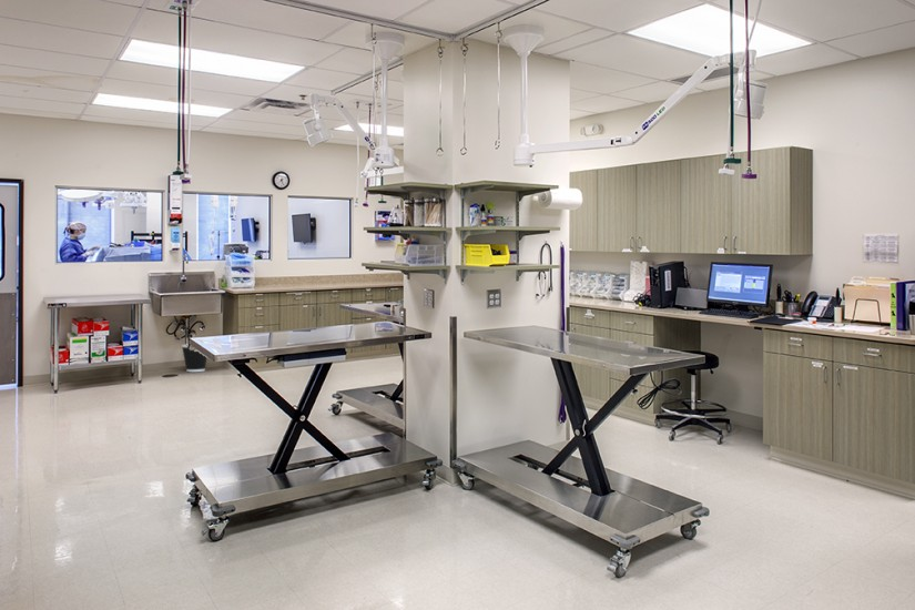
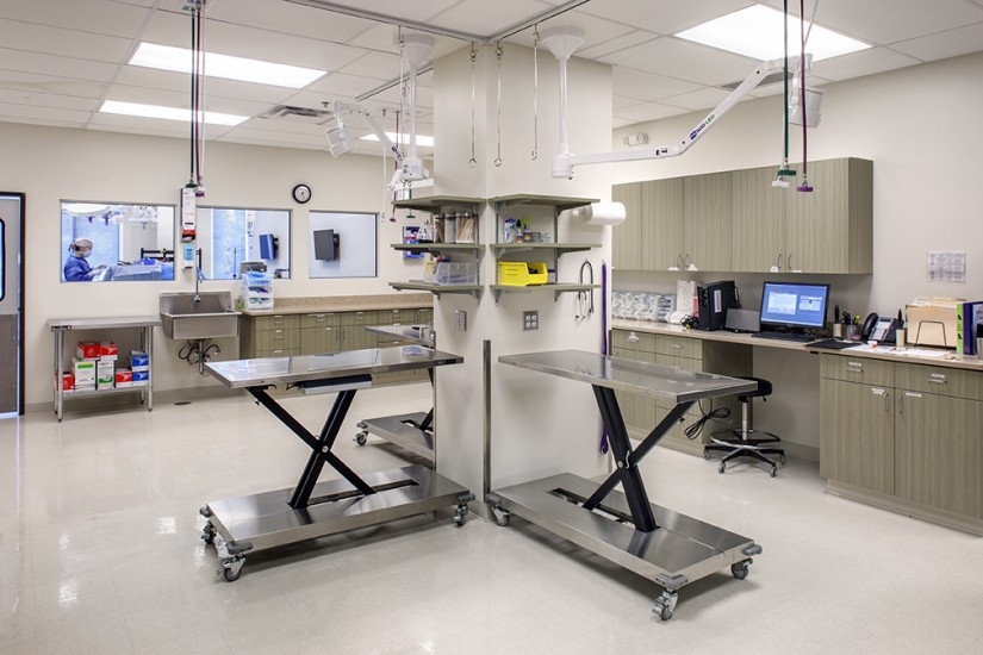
- wastebasket (195, 357)
